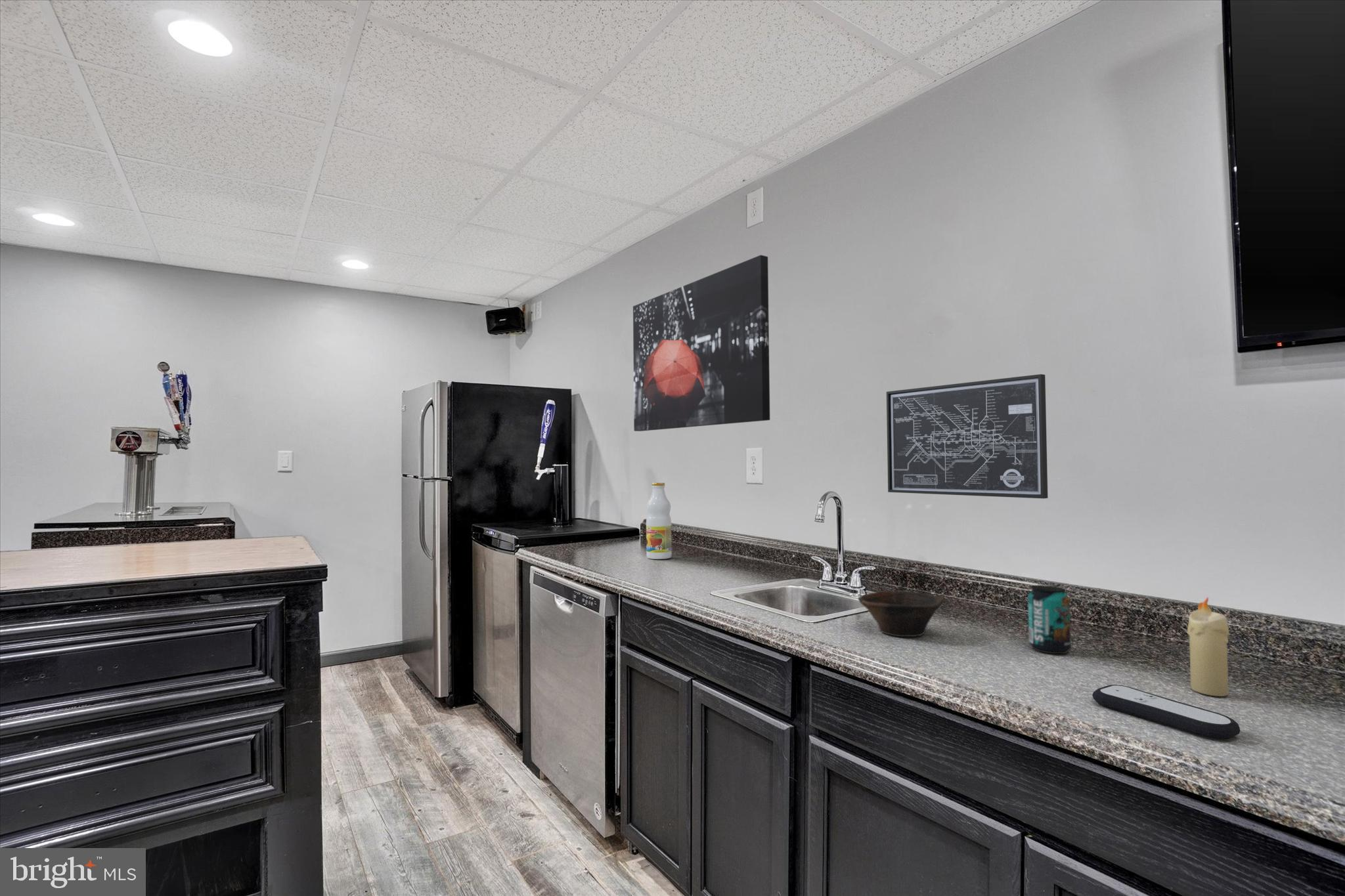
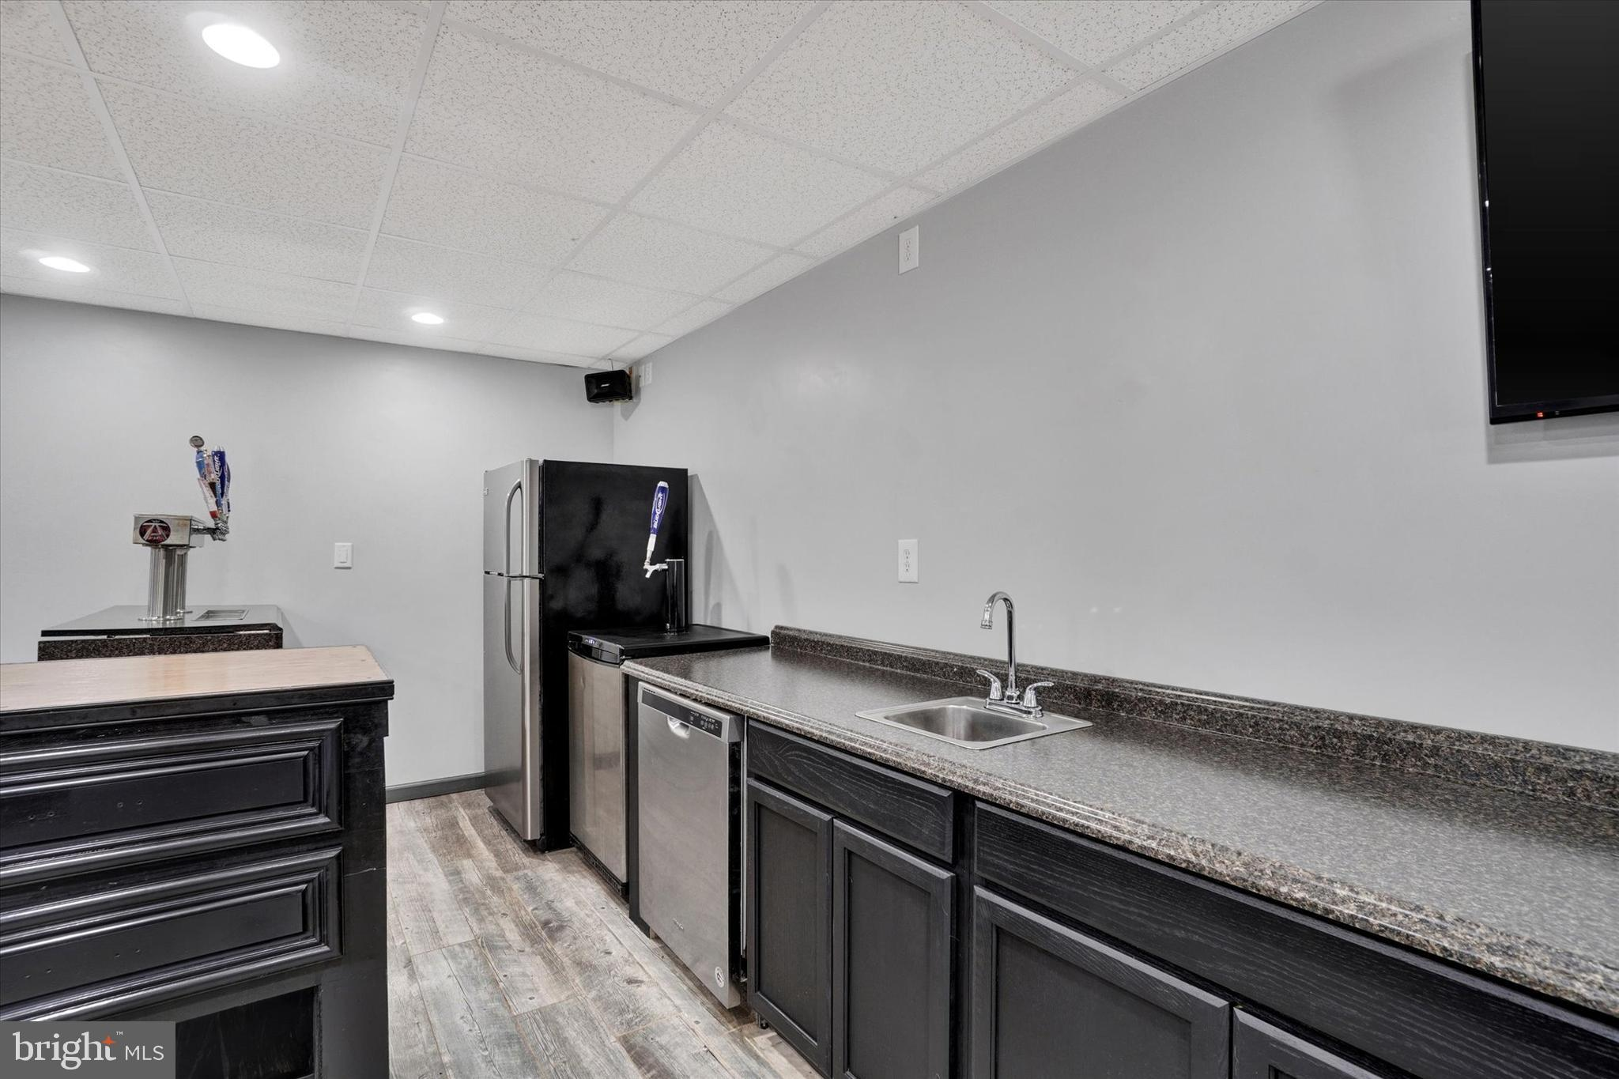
- wall art (958, 439)
- candle (1208, 644)
- beverage can (1049, 618)
- remote control (1162, 710)
- wall art (692, 355)
- beverage bottle (658, 520)
- bowl (900, 613)
